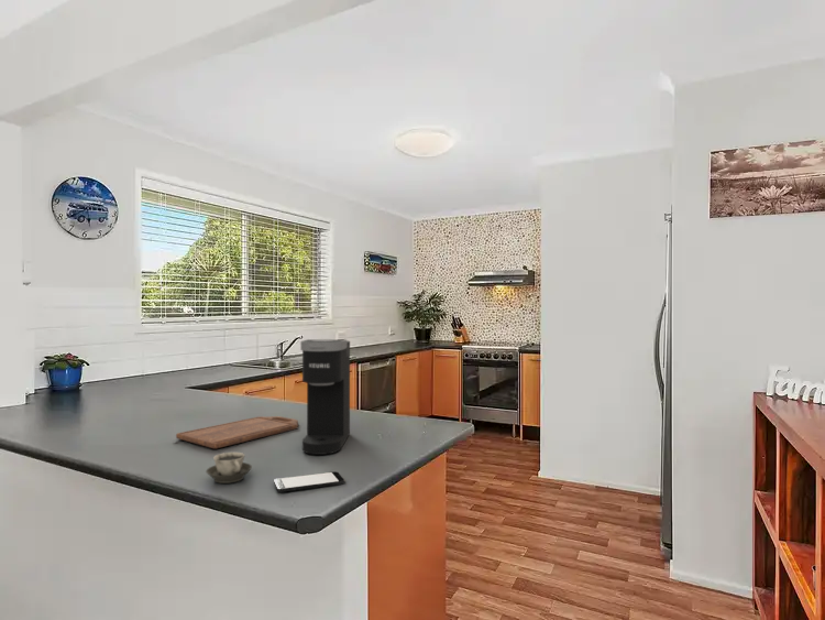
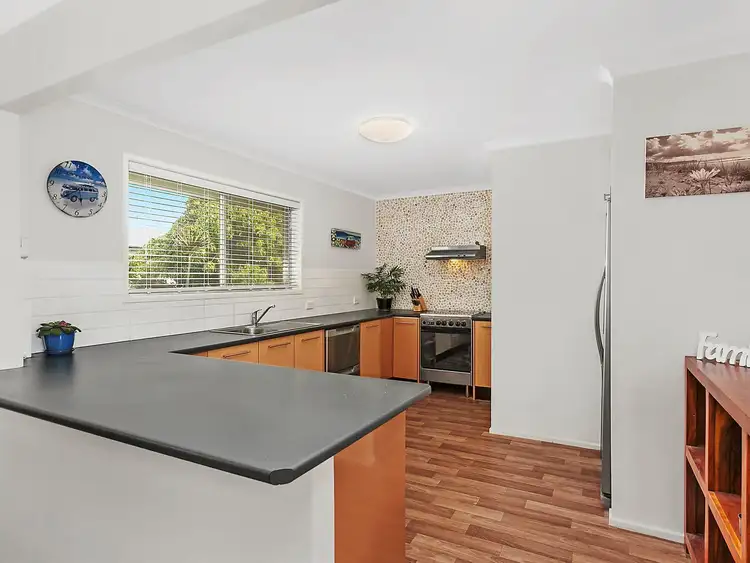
- cutting board (245, 429)
- coffee maker (327, 390)
- cup (229, 467)
- smartphone (309, 481)
